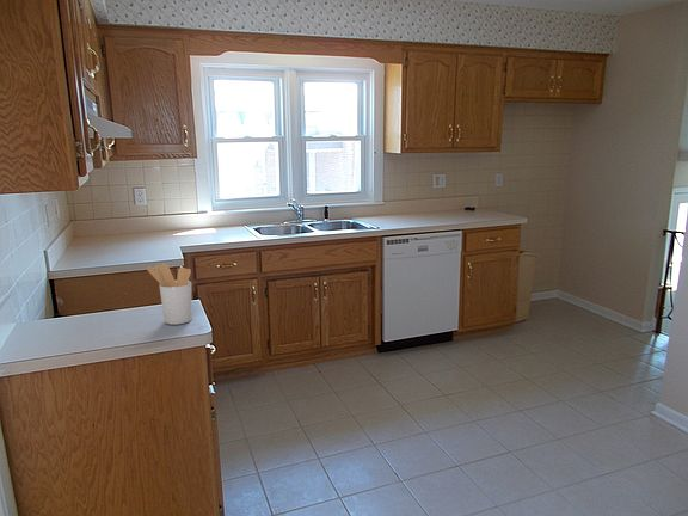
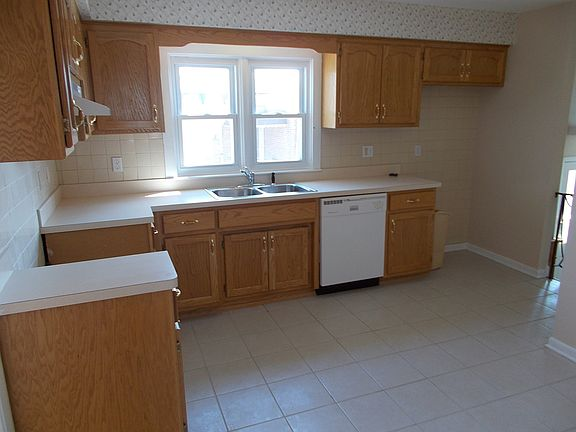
- utensil holder (170, 291)
